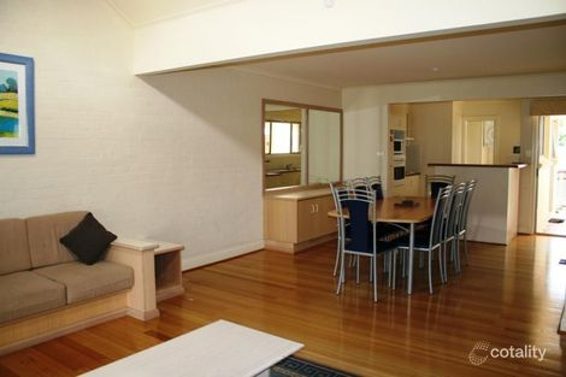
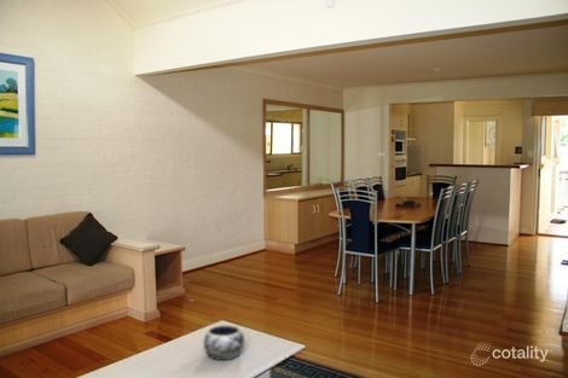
+ decorative bowl (224, 342)
